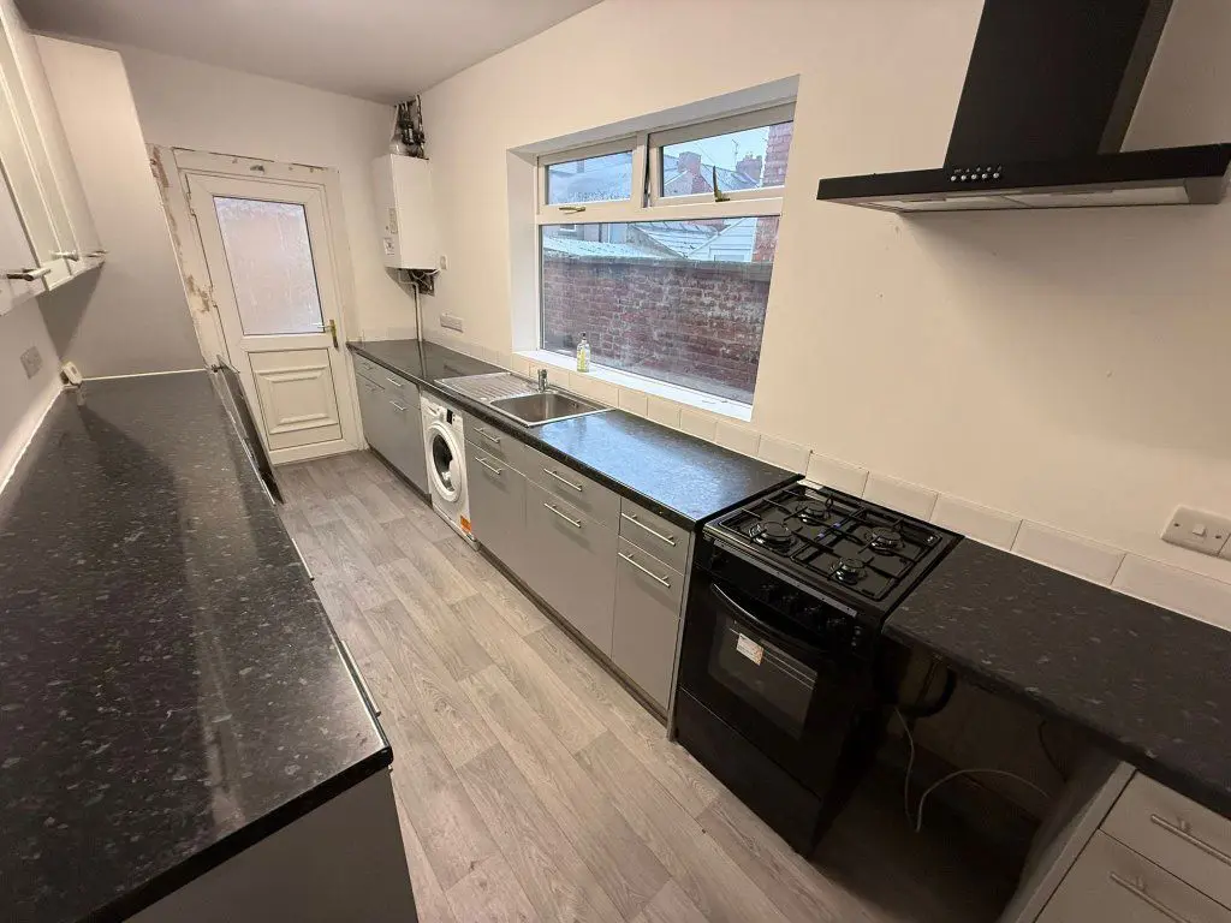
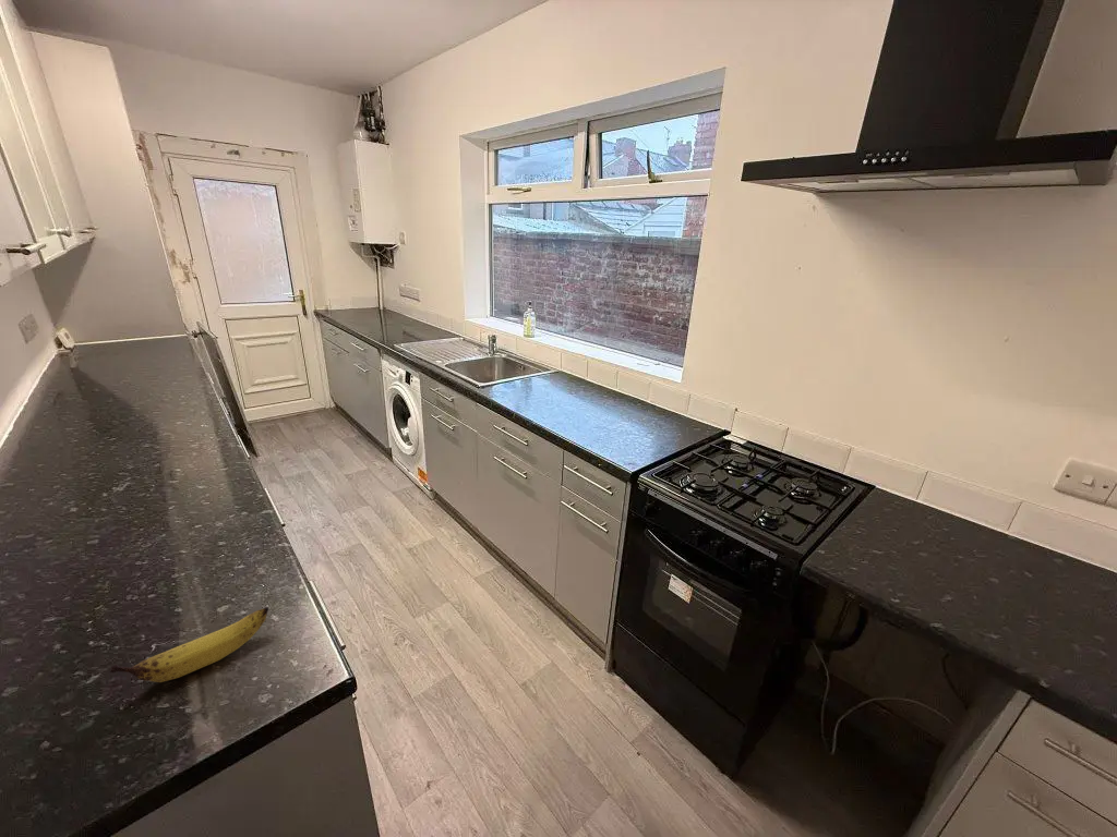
+ banana (200, 646)
